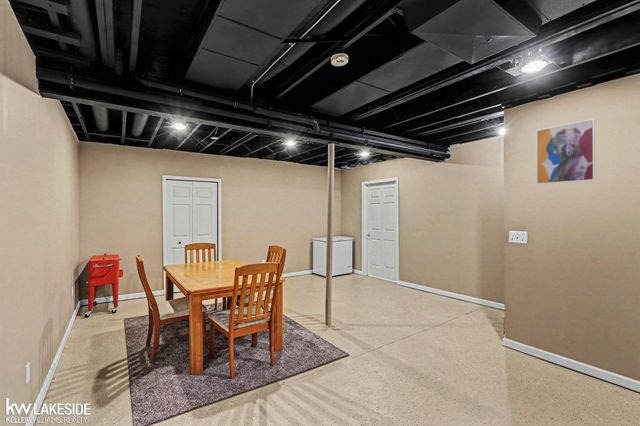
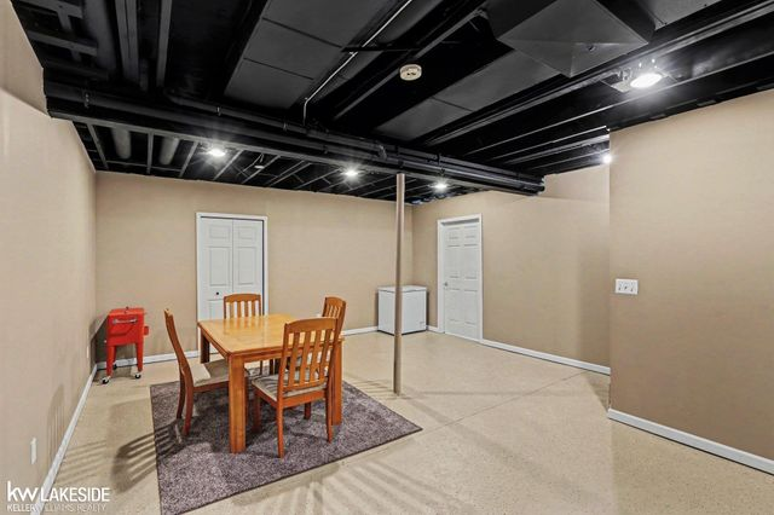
- wall art (563, 153)
